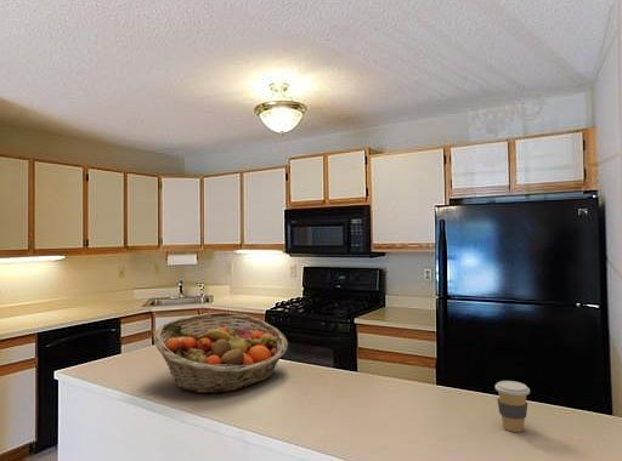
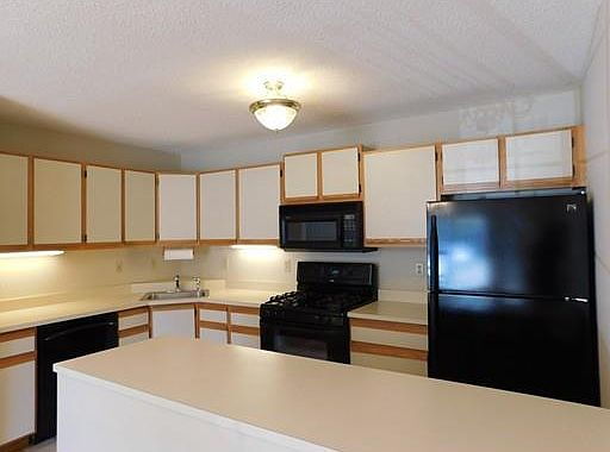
- coffee cup (513, 405)
- fruit basket (224, 348)
